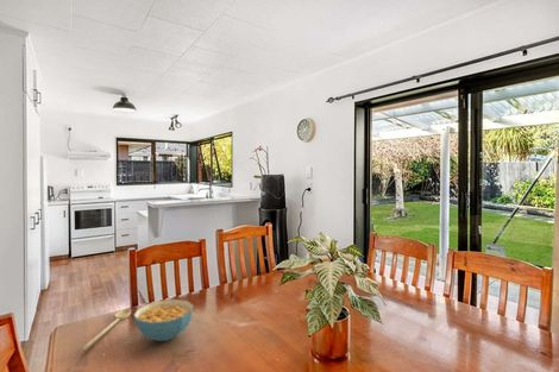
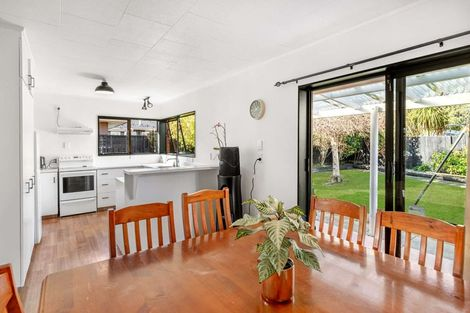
- cereal bowl (164, 323)
- spoon (108, 327)
